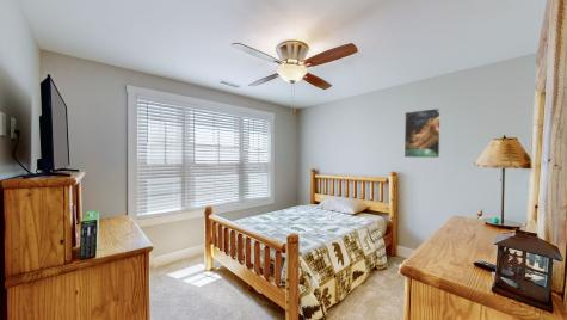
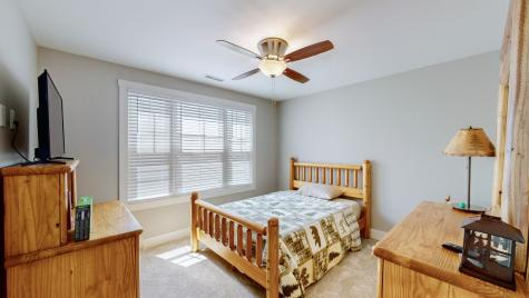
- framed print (421, 134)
